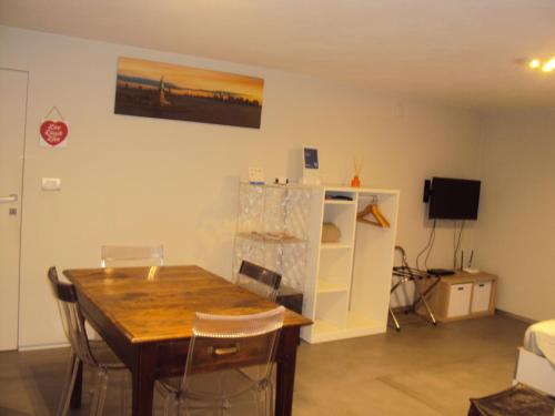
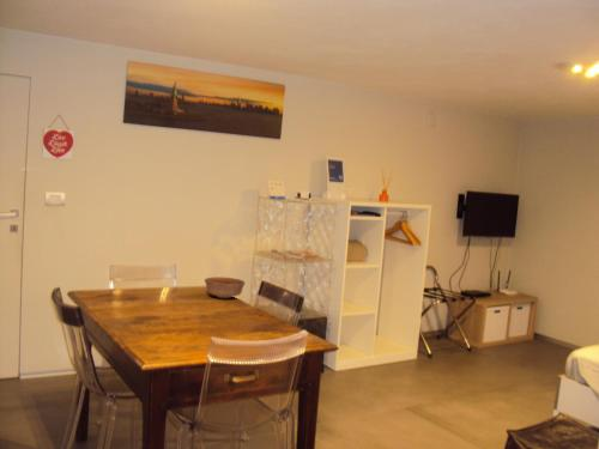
+ bowl (224, 289)
